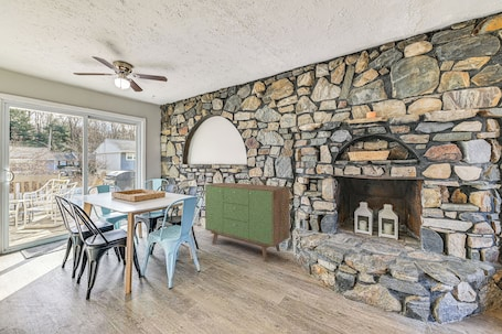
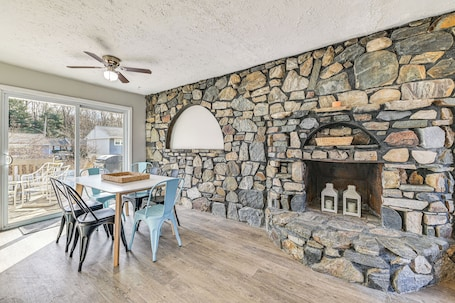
- sideboard (244, 216)
